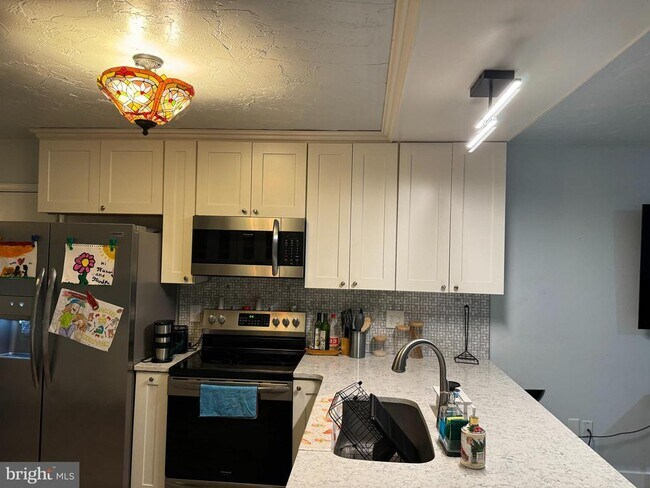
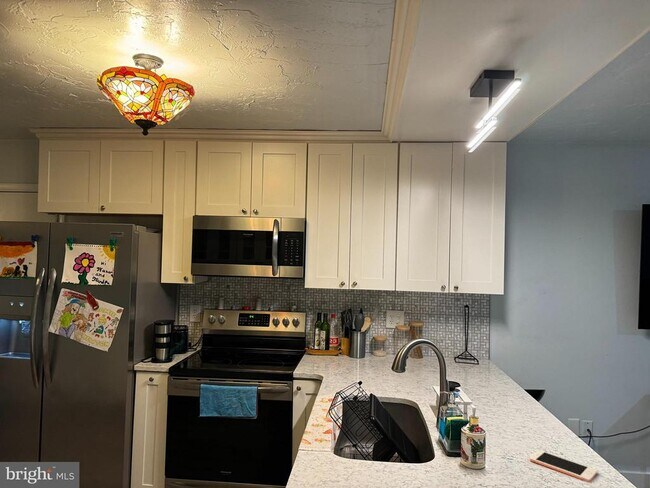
+ cell phone (562, 465)
